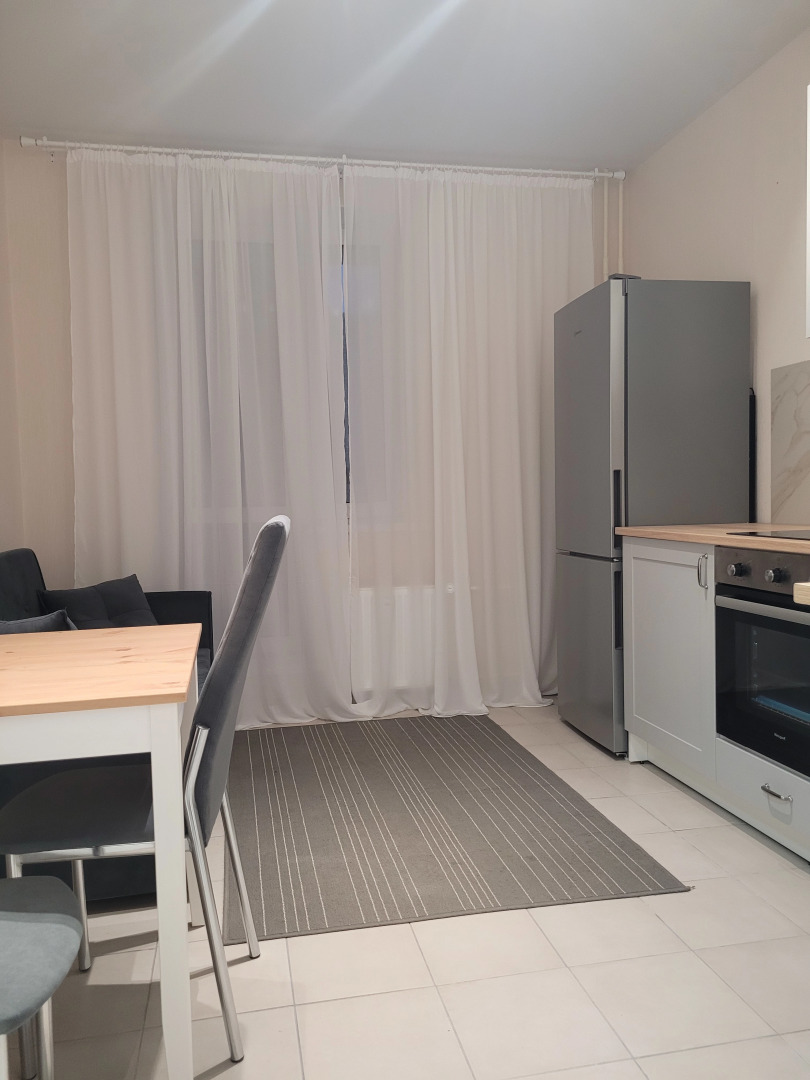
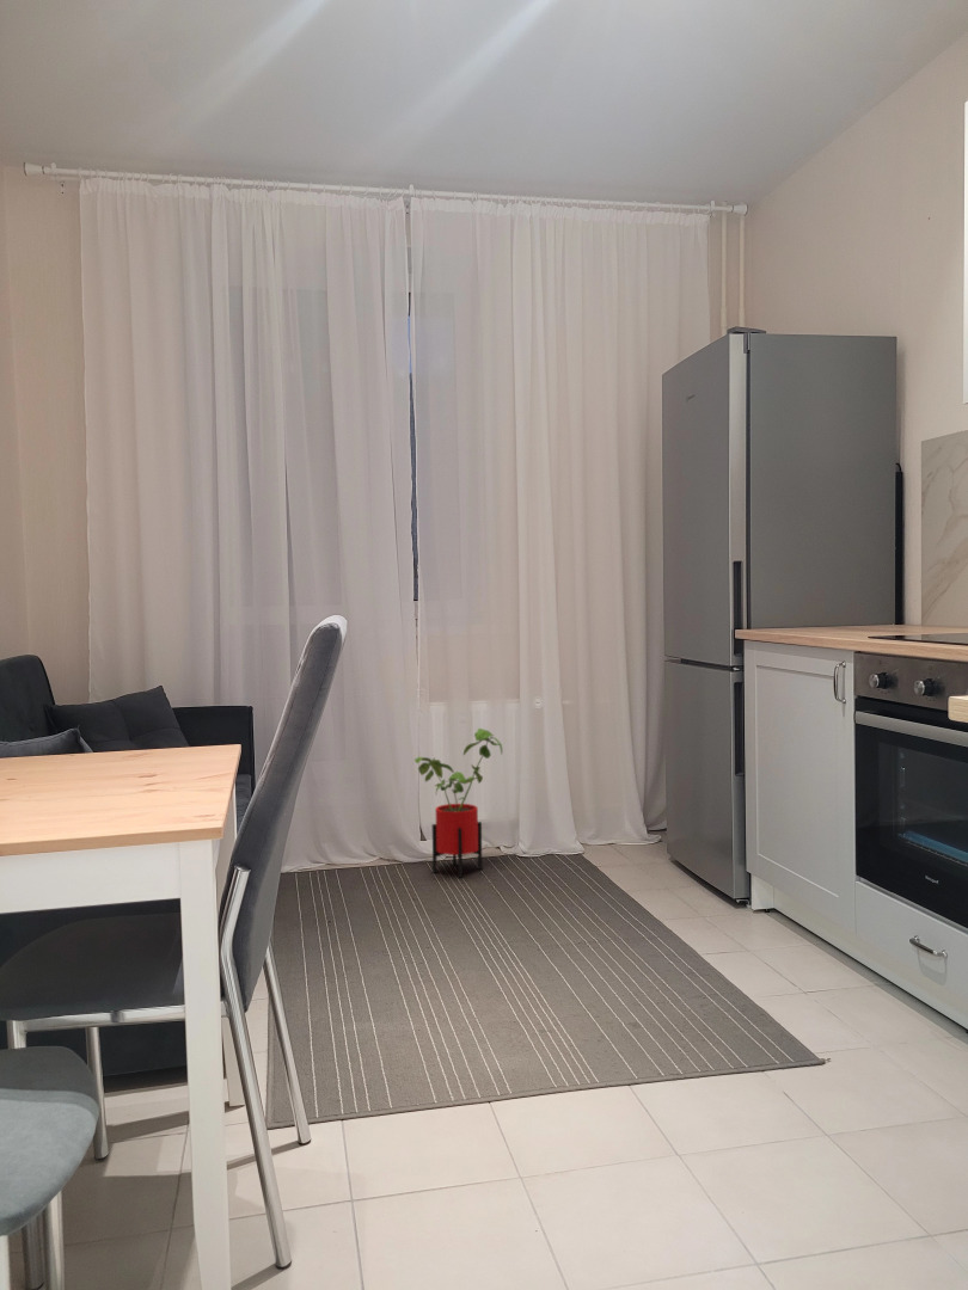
+ house plant (462, 799)
